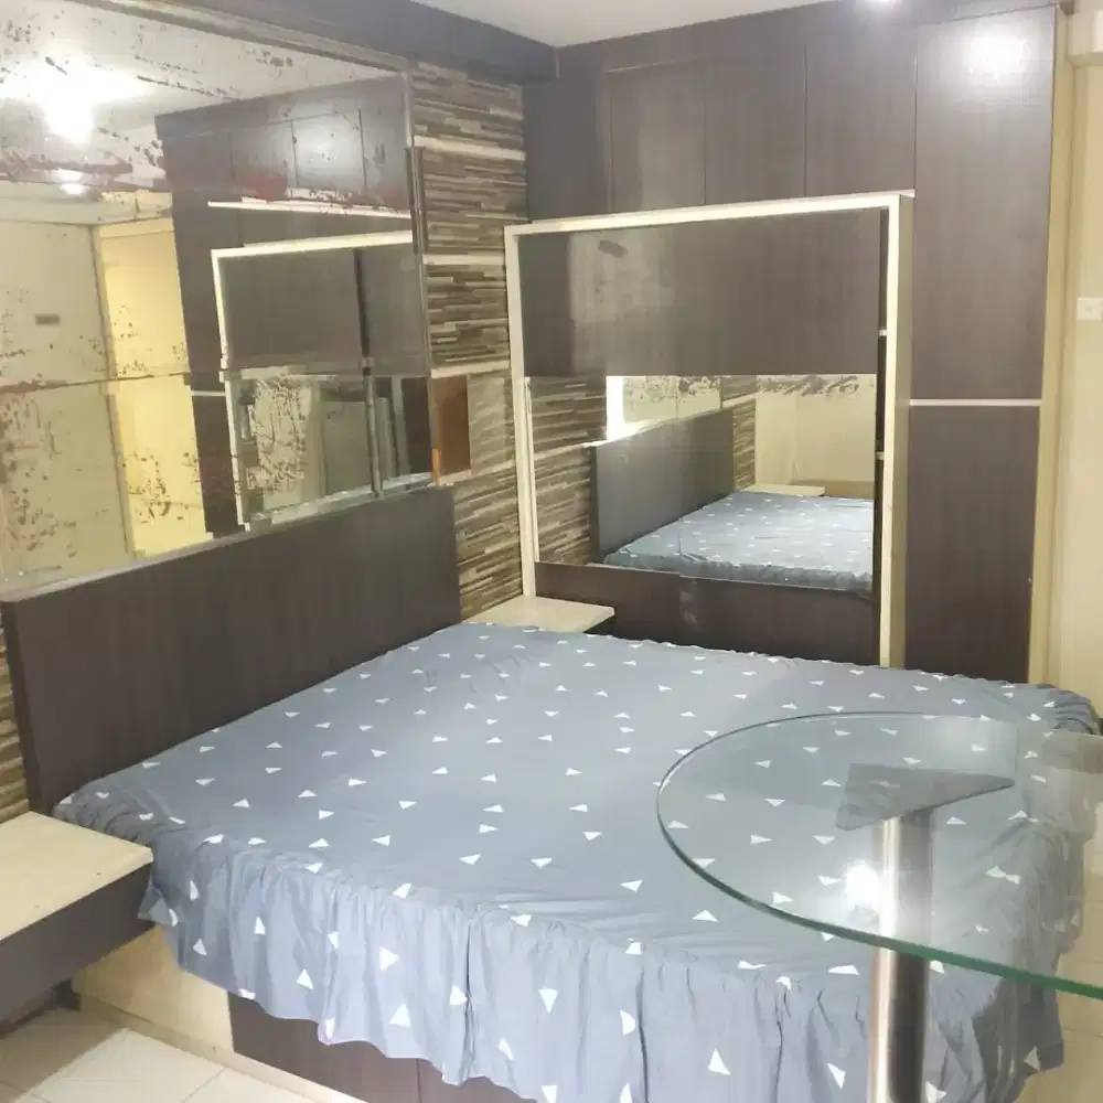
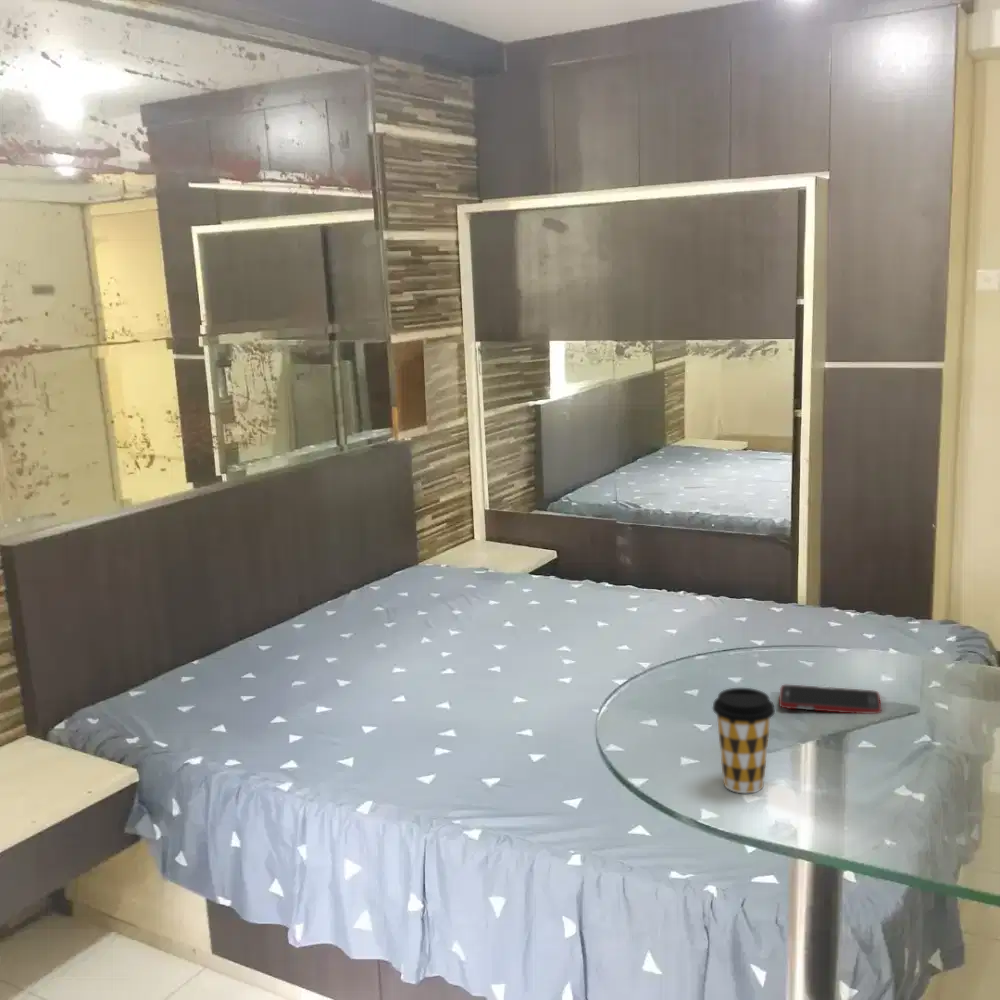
+ coffee cup (743, 741)
+ cell phone (829, 699)
